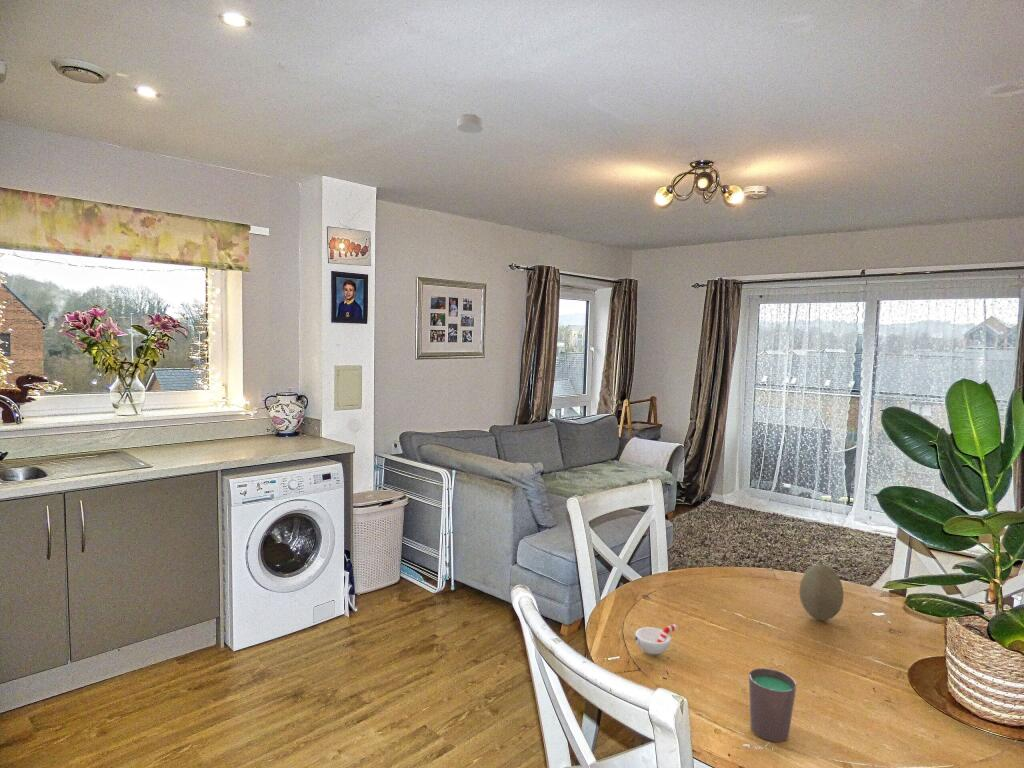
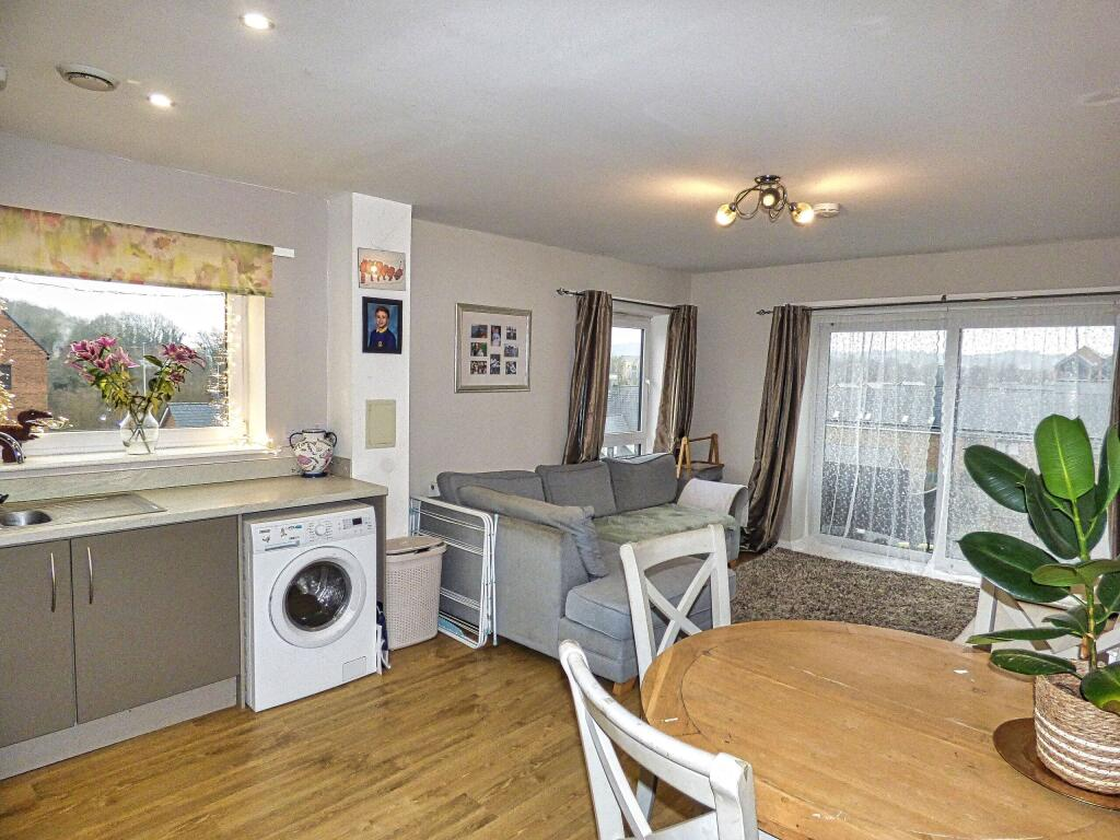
- decorative egg (821, 591)
- cup (656, 640)
- smoke detector (470, 121)
- cup (770, 705)
